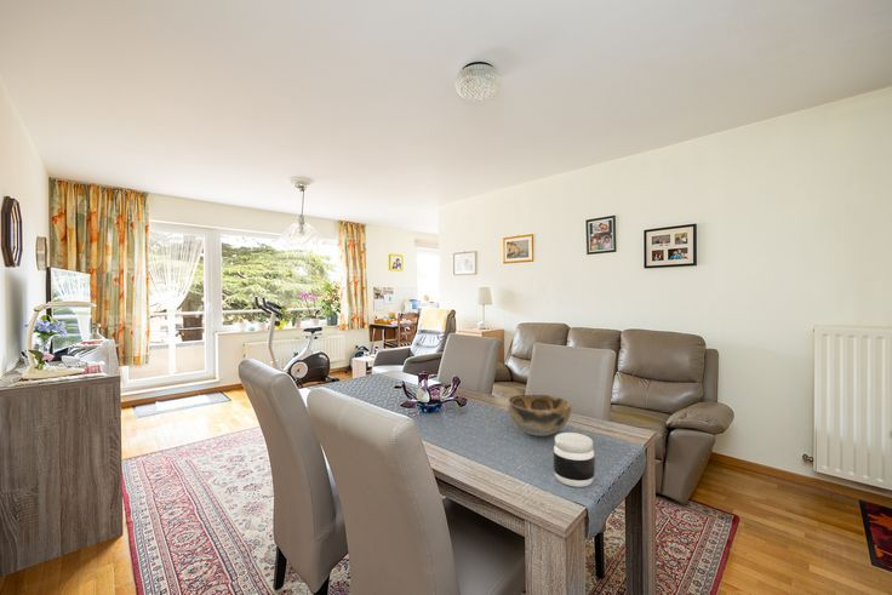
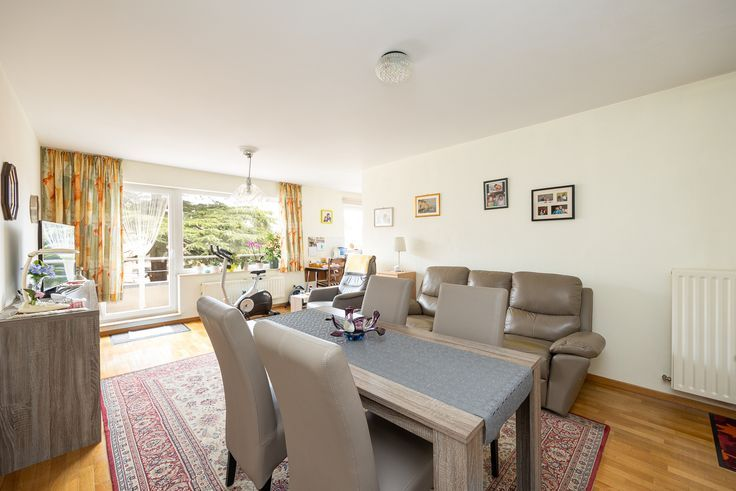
- jar (573, 458)
- decorative bowl (538, 417)
